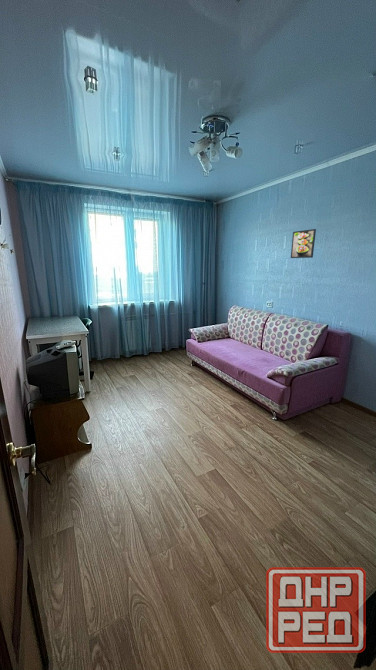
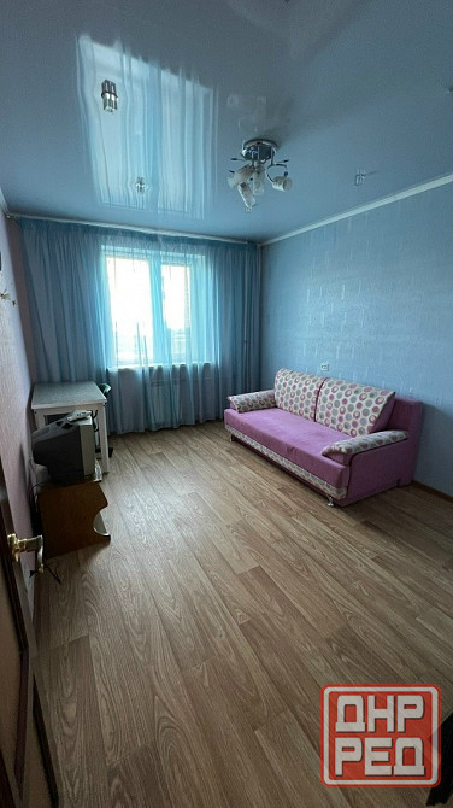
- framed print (302, 244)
